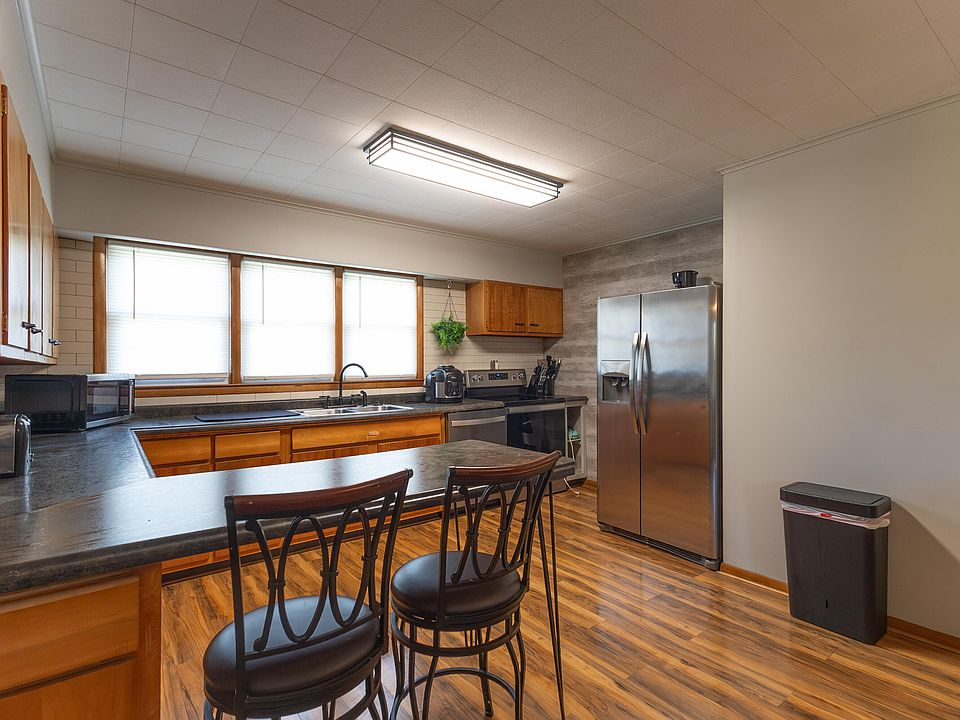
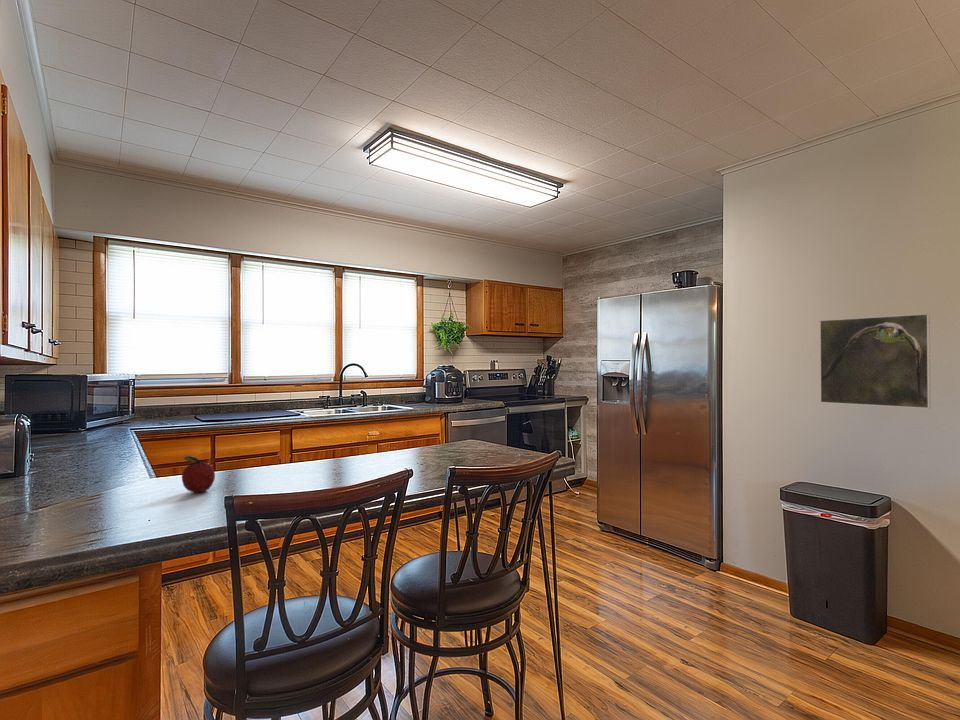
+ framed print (871, 361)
+ fruit (197, 473)
